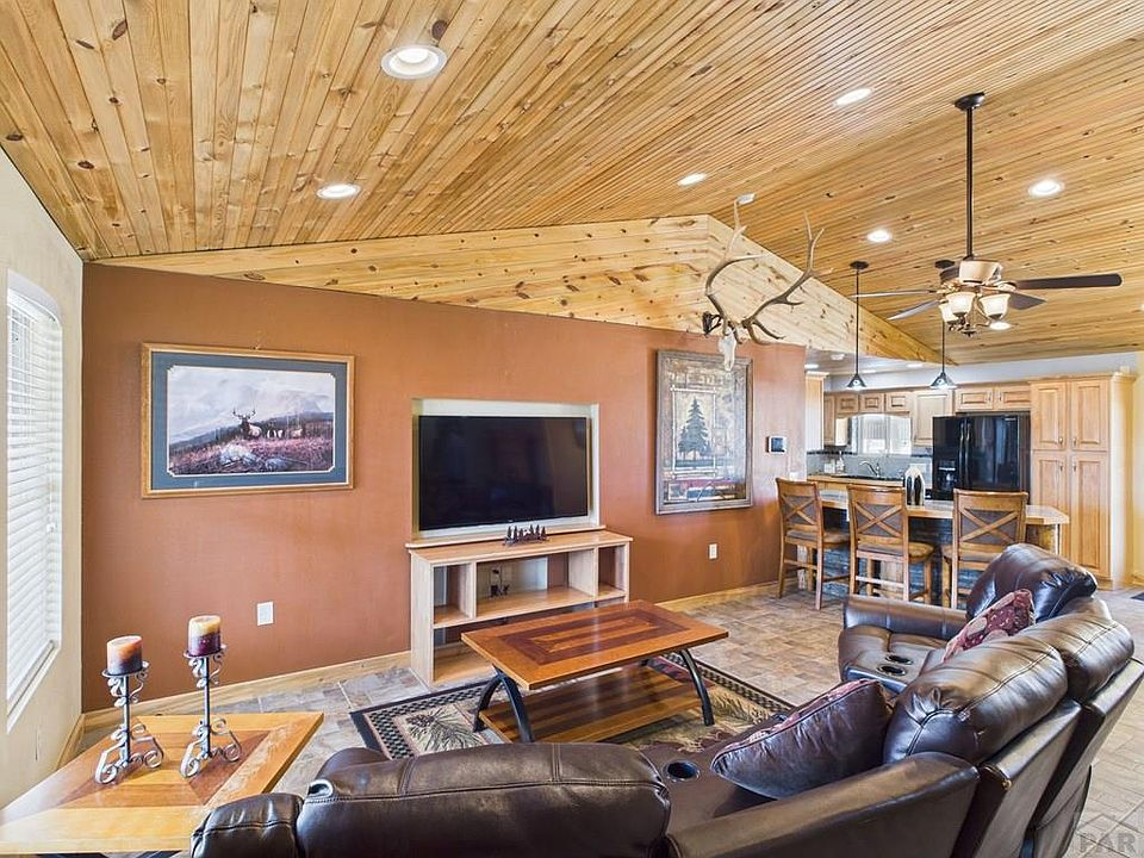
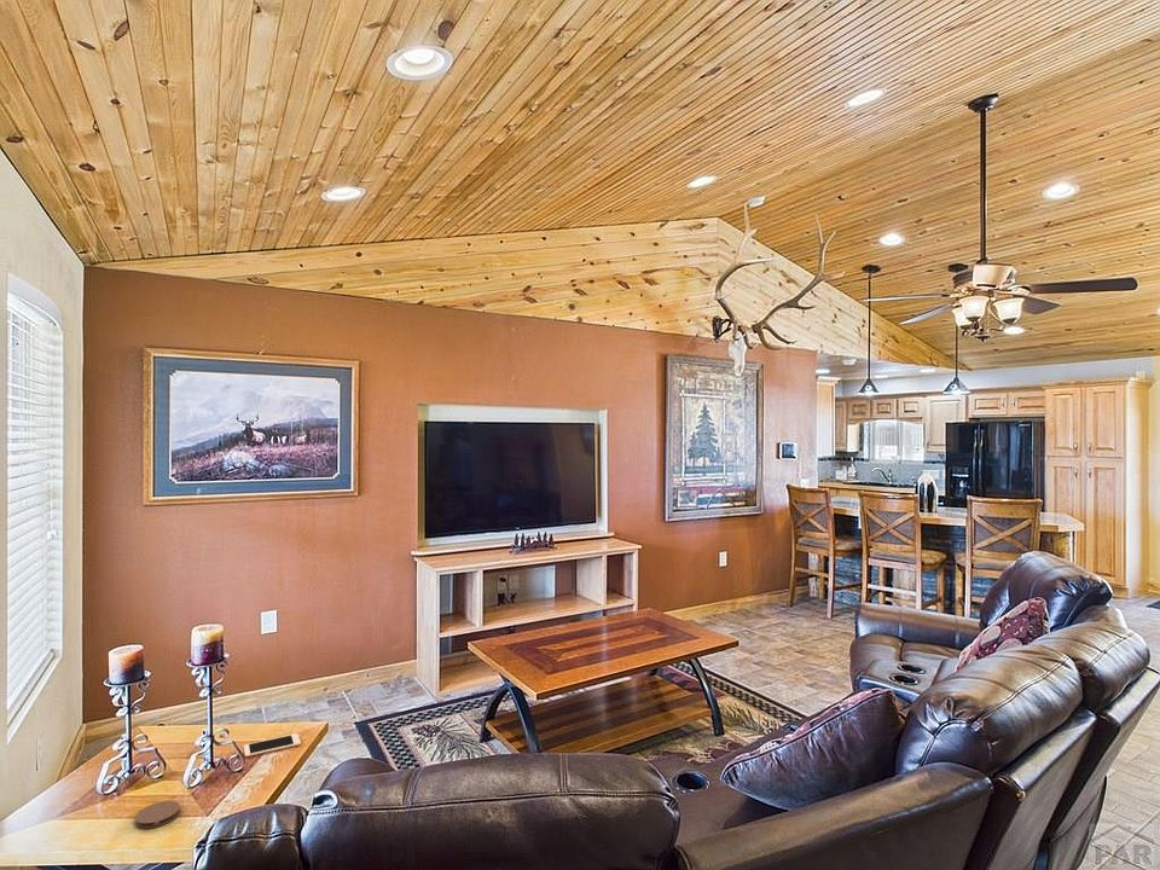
+ cell phone (272, 744)
+ coaster (157, 813)
